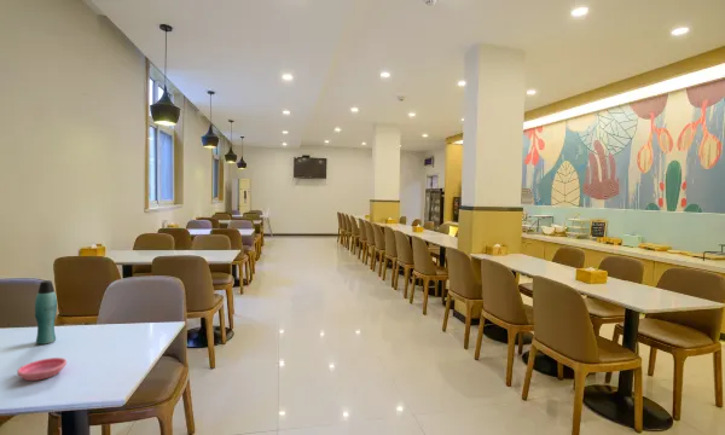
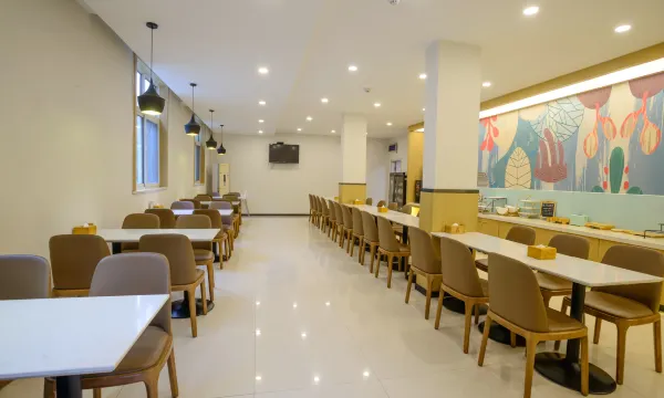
- bottle (46, 311)
- saucer (42, 369)
